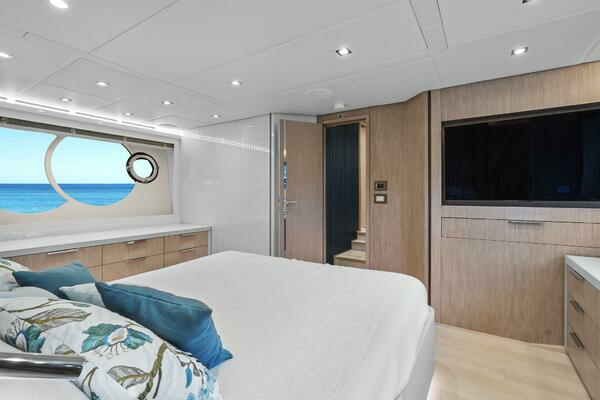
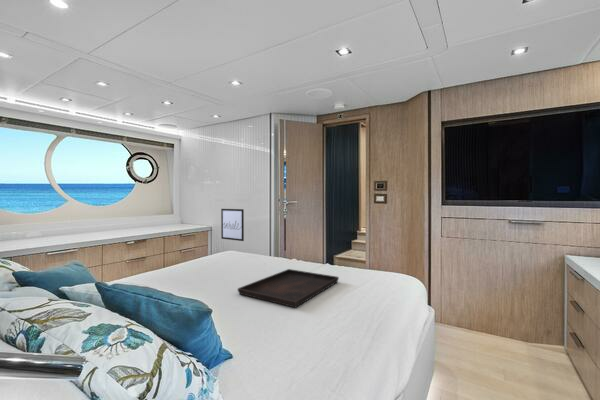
+ wall art (232, 224)
+ serving tray (291, 285)
